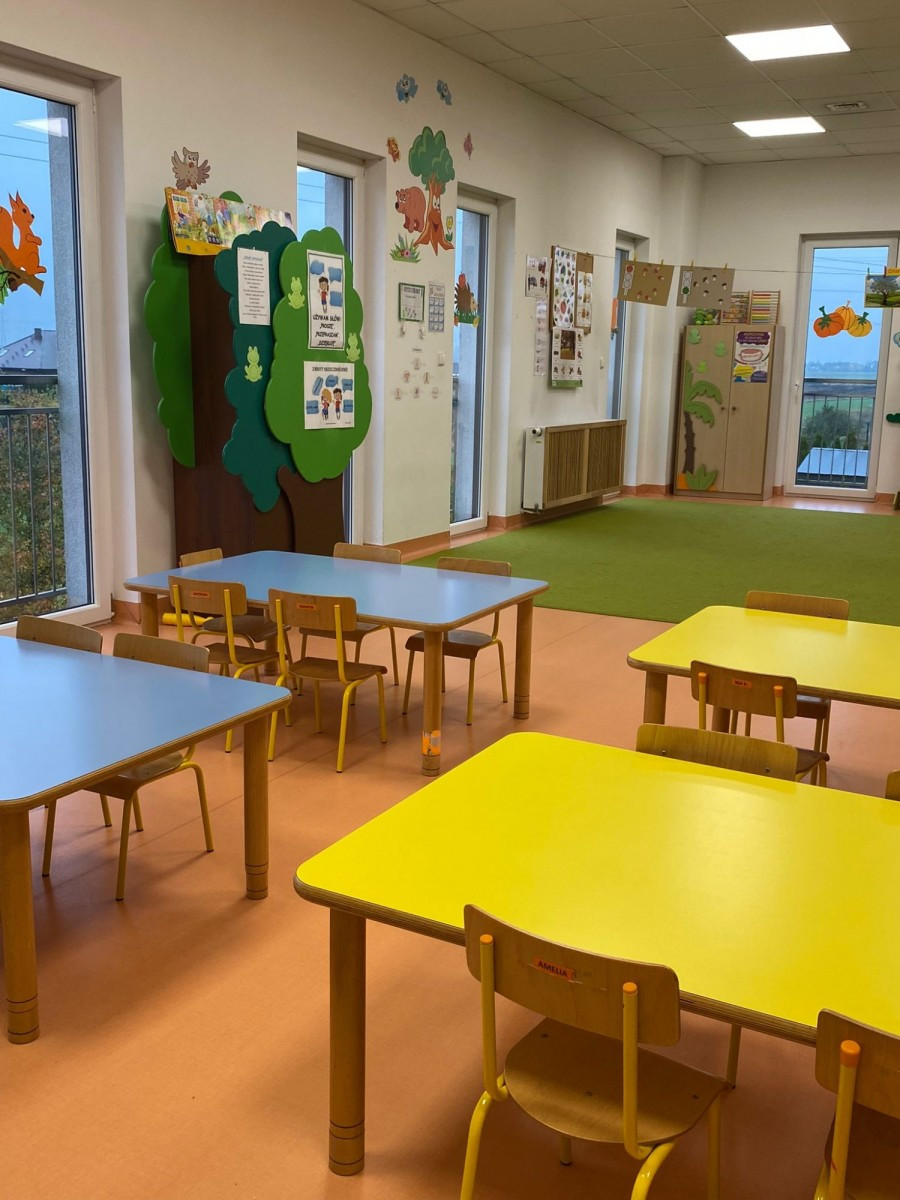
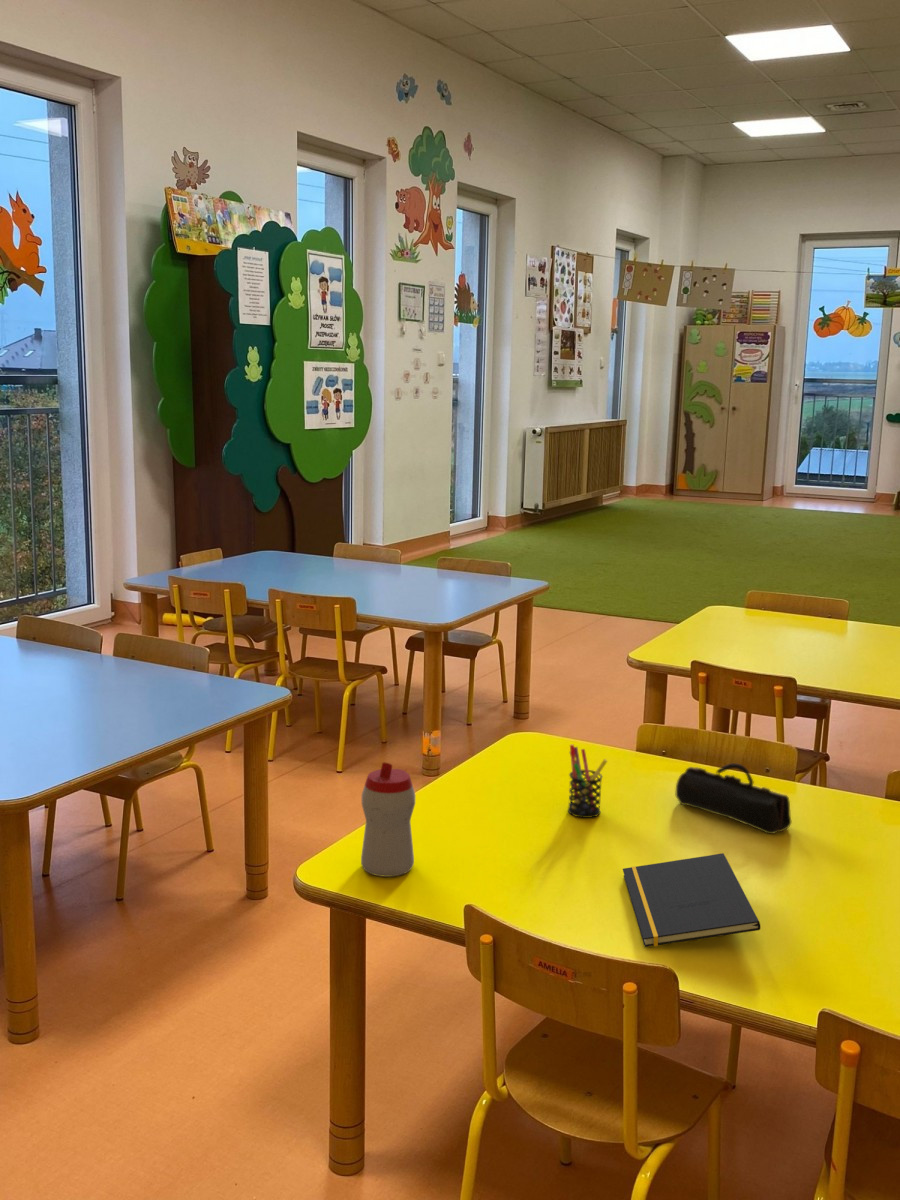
+ pencil case (732, 789)
+ sippy cup (388, 814)
+ notepad (686, 897)
+ pen holder (582, 780)
